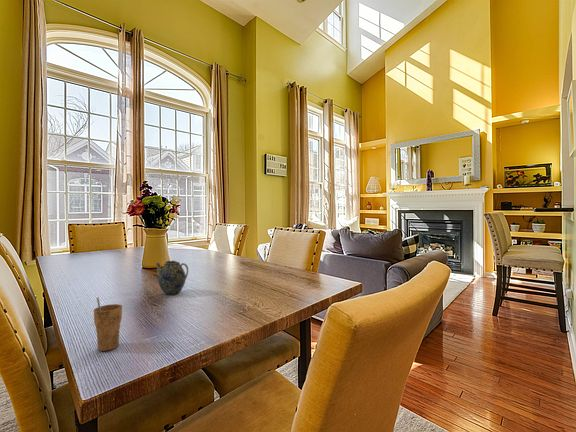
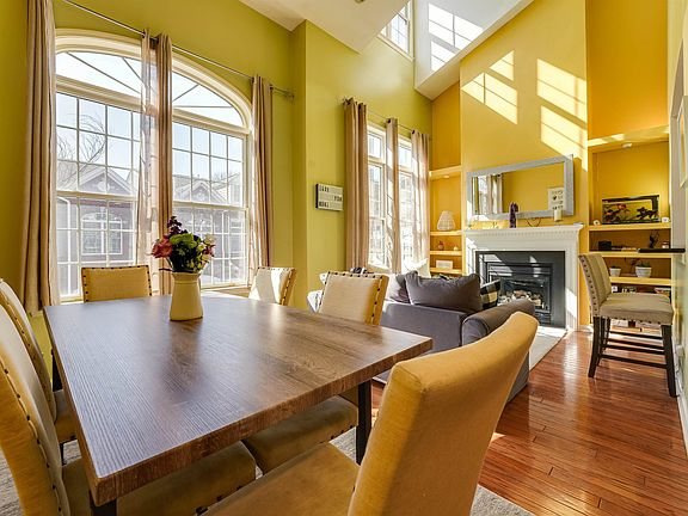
- cup (108, 322)
- teapot (171, 276)
